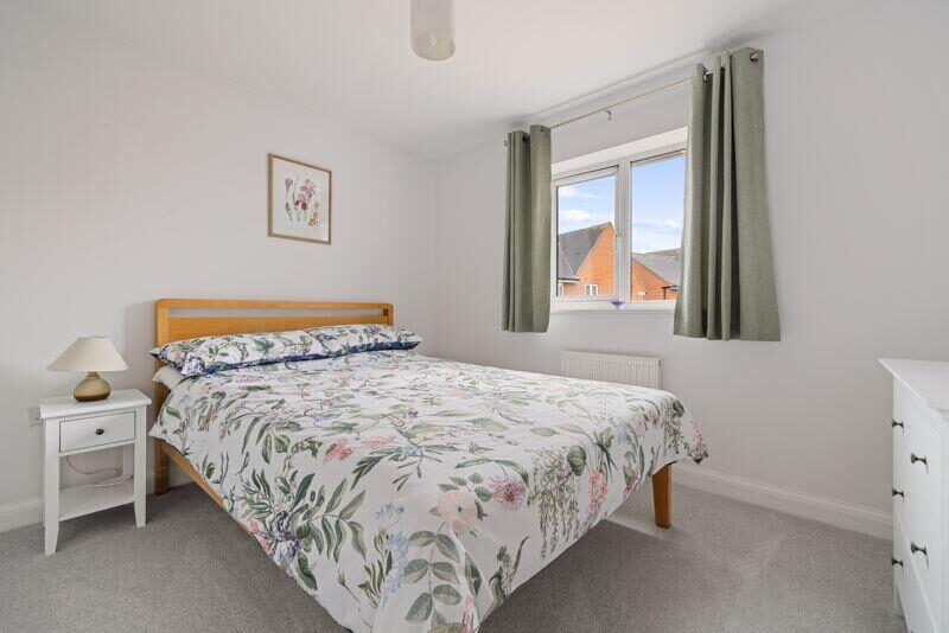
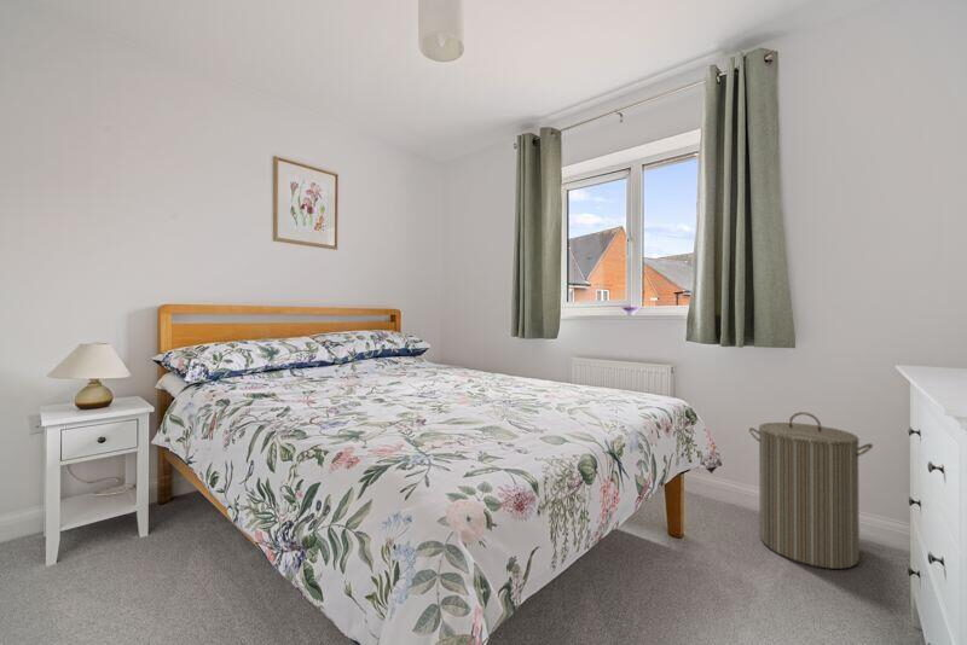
+ laundry hamper (806, 480)
